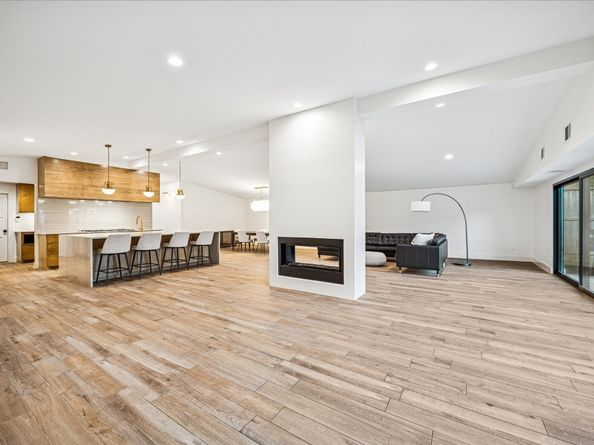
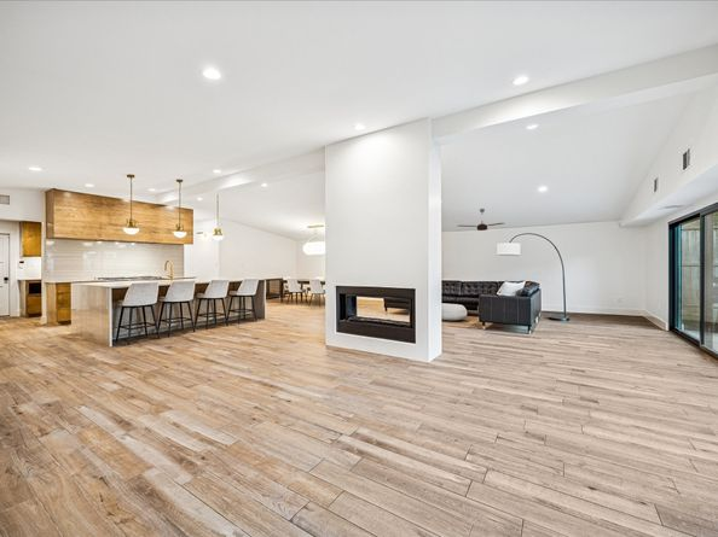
+ ceiling fan (481, 223)
